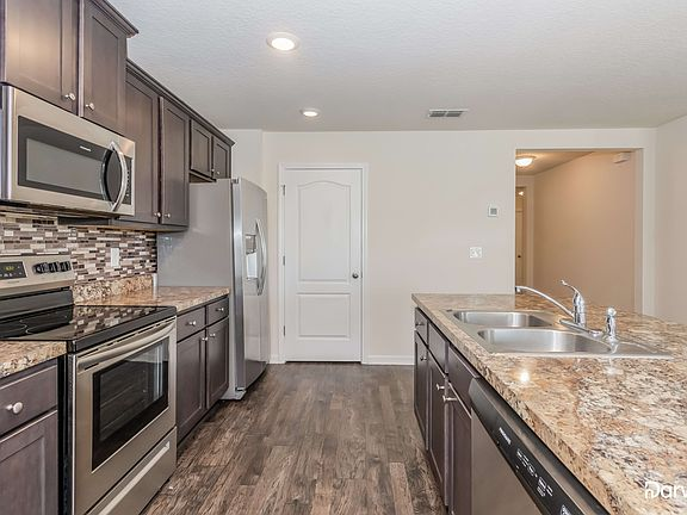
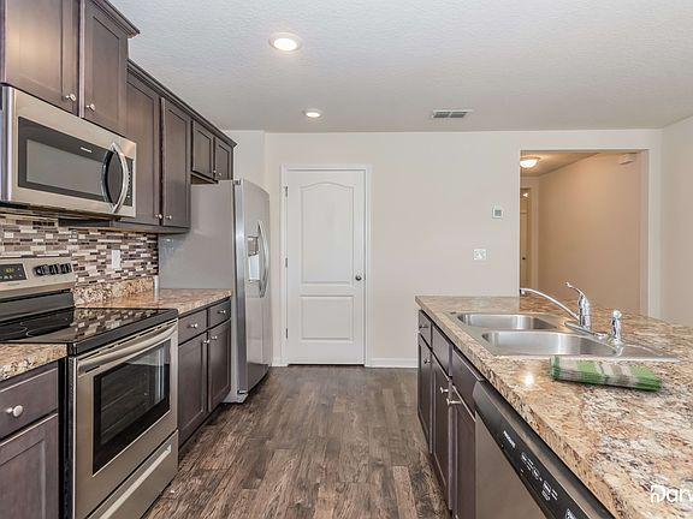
+ dish towel (599, 369)
